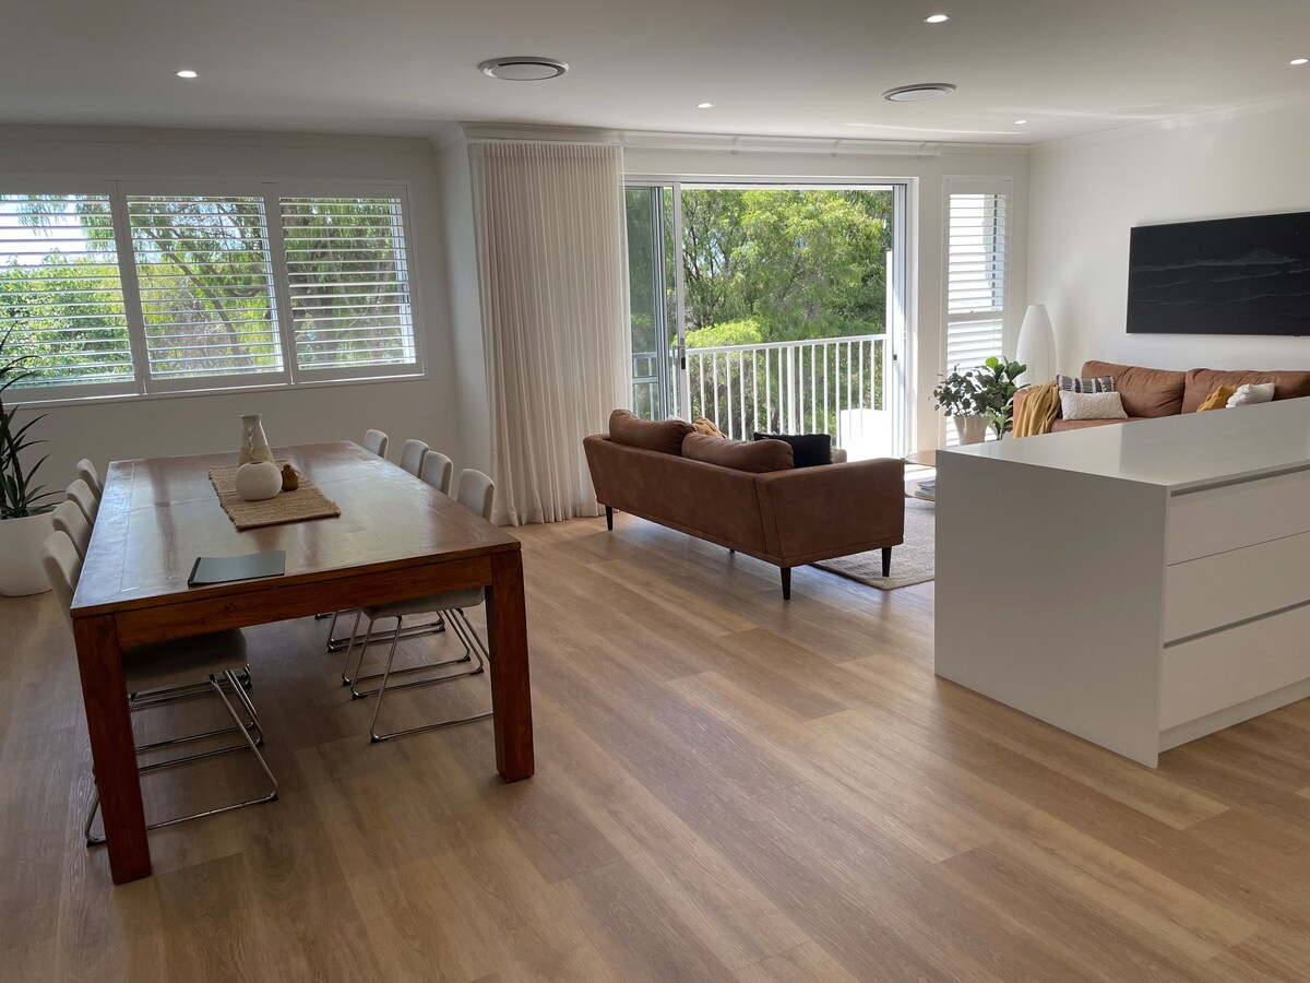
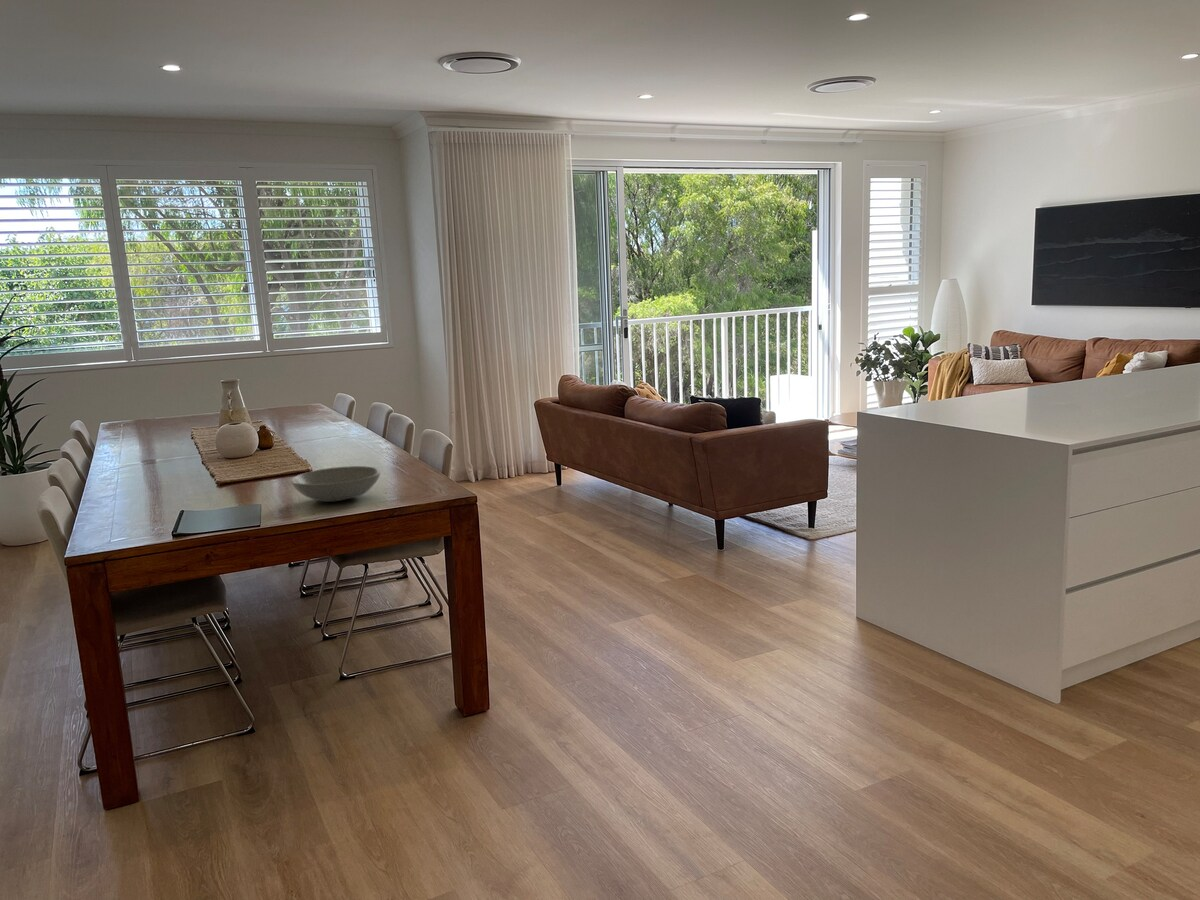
+ bowl (337, 486)
